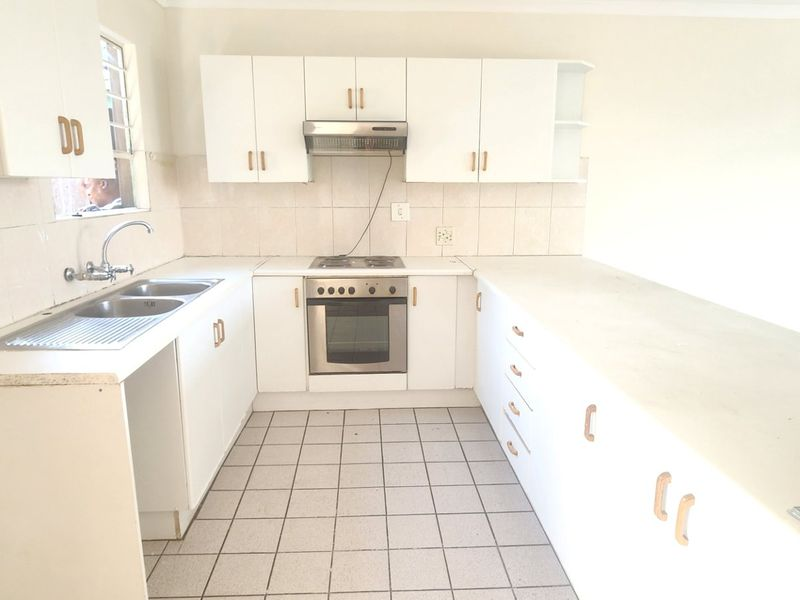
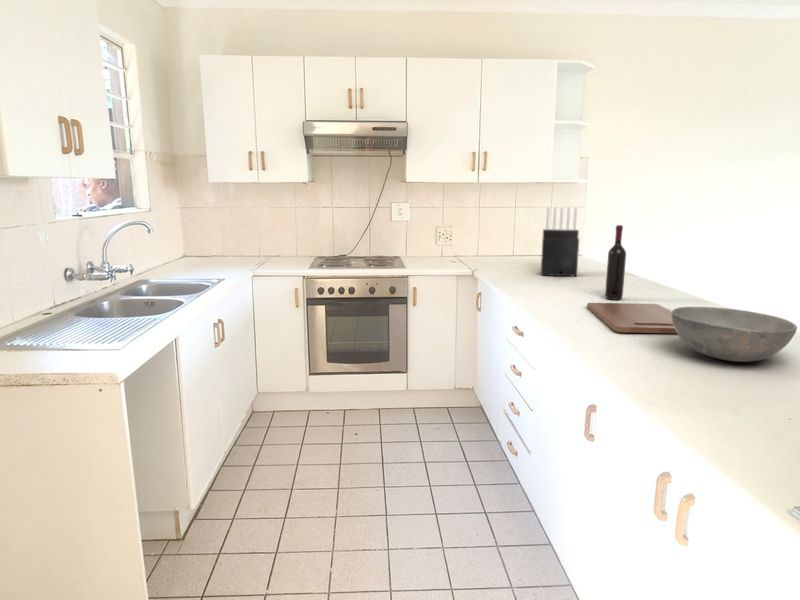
+ wine bottle (616, 262)
+ cutting board (638, 316)
+ knife block (560, 241)
+ bowl (729, 336)
